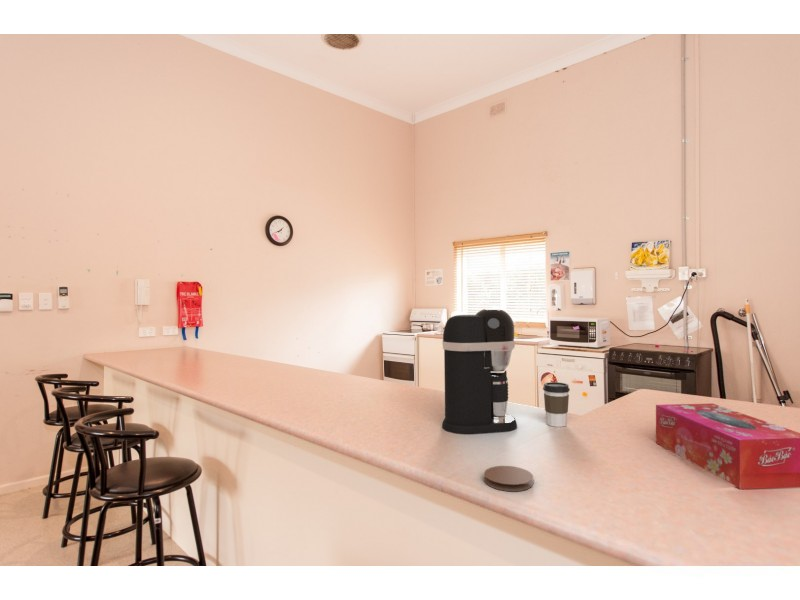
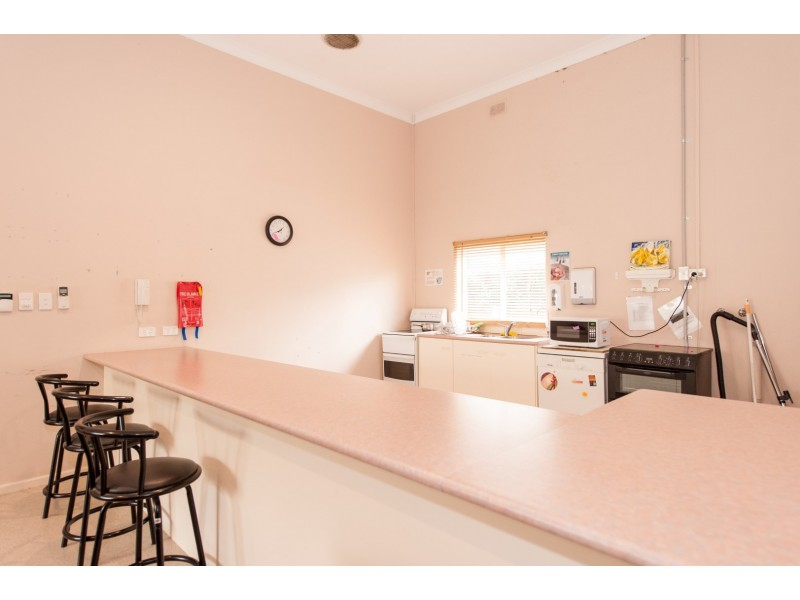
- coffee cup (556, 404)
- coffee maker (478, 368)
- tissue box (724, 440)
- coaster (508, 477)
